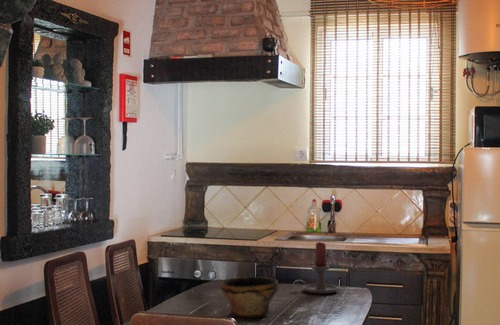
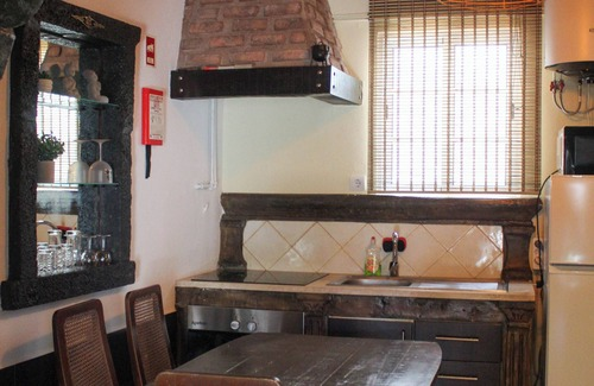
- bowl (249, 297)
- candle holder (315, 266)
